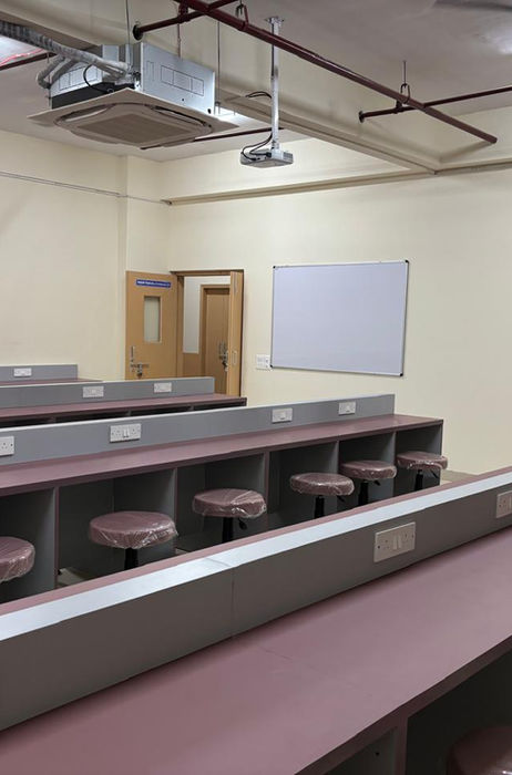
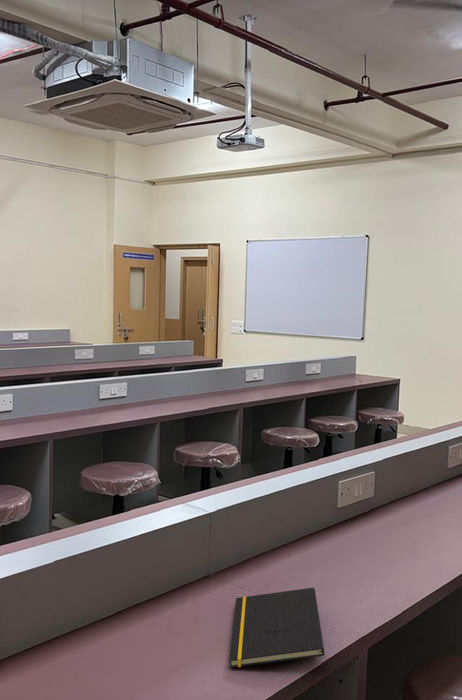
+ notepad (275, 624)
